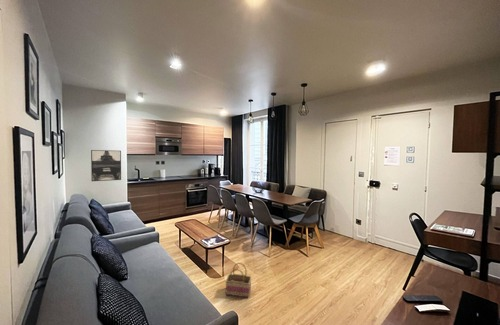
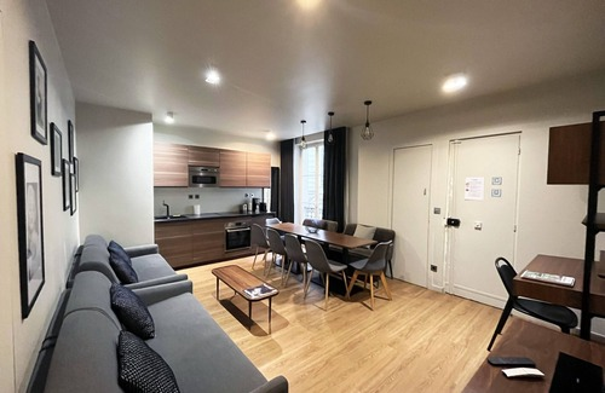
- basket (238, 279)
- wall art (106, 165)
